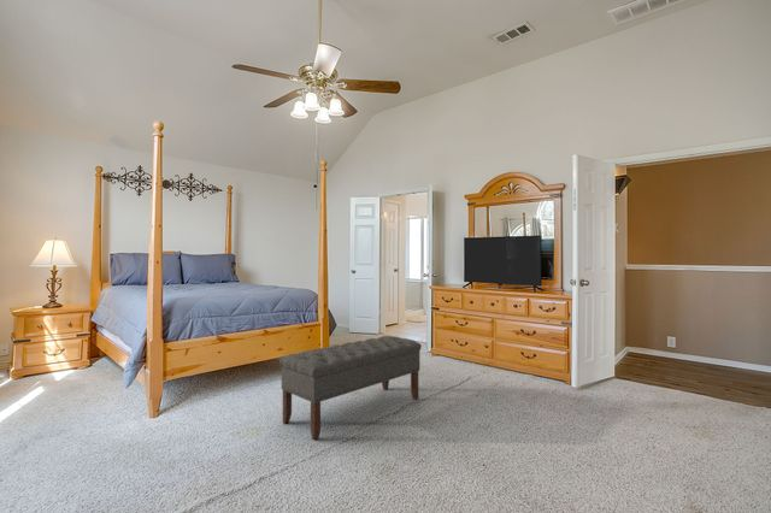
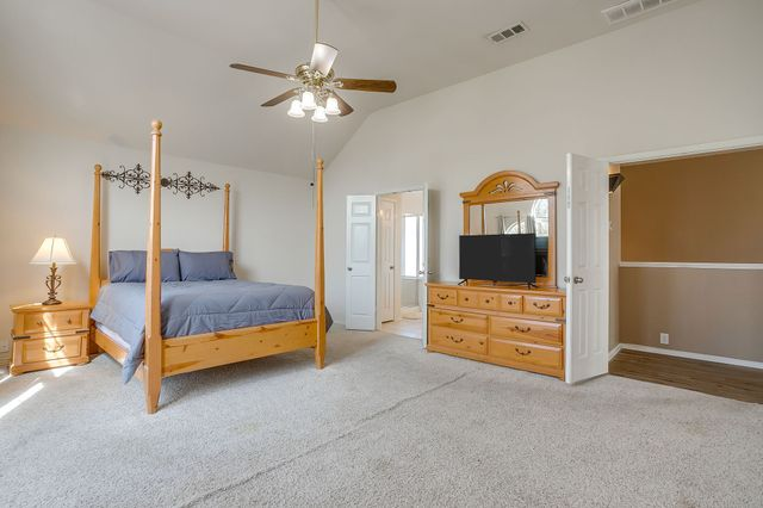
- bench (355, 378)
